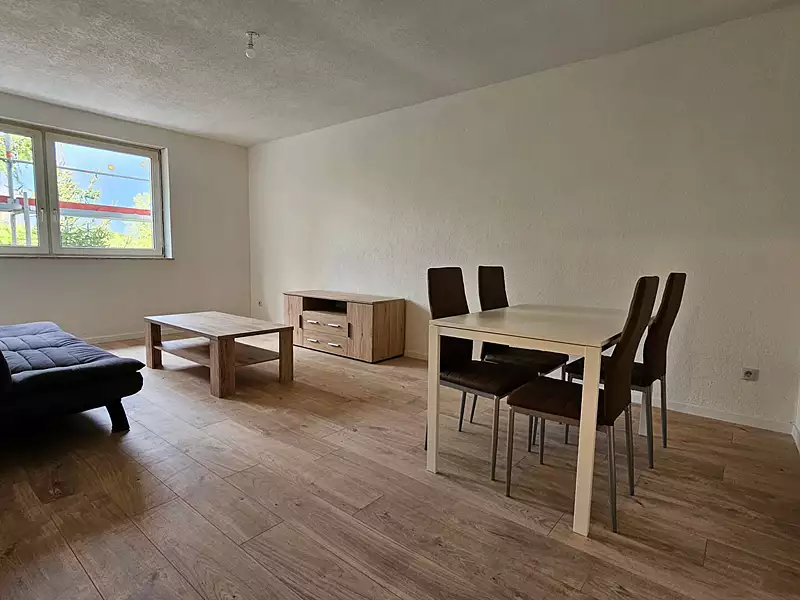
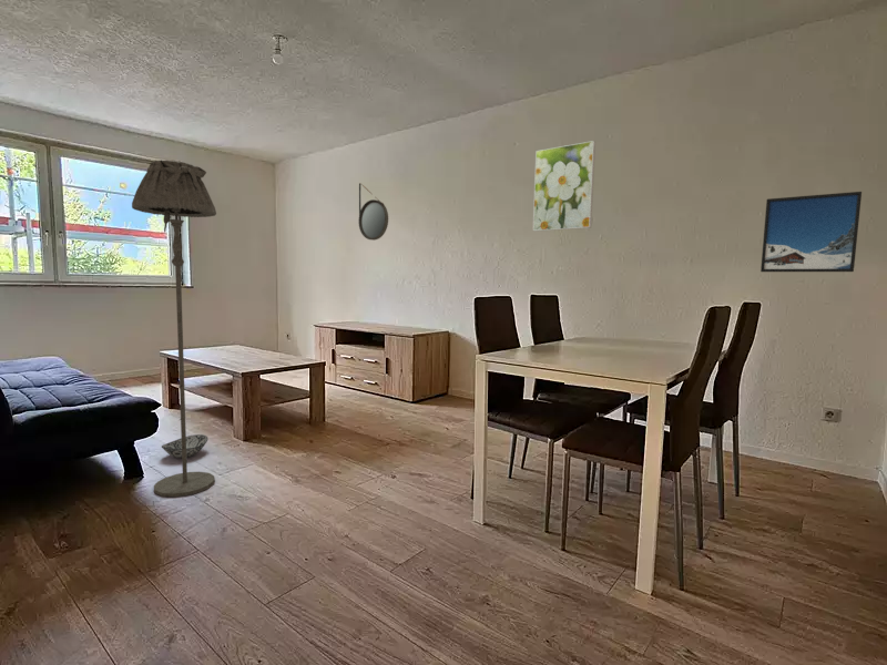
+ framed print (562, 187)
+ decorative bowl (186, 448)
+ floor lamp (179, 329)
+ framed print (808, 234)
+ home mirror (373, 211)
